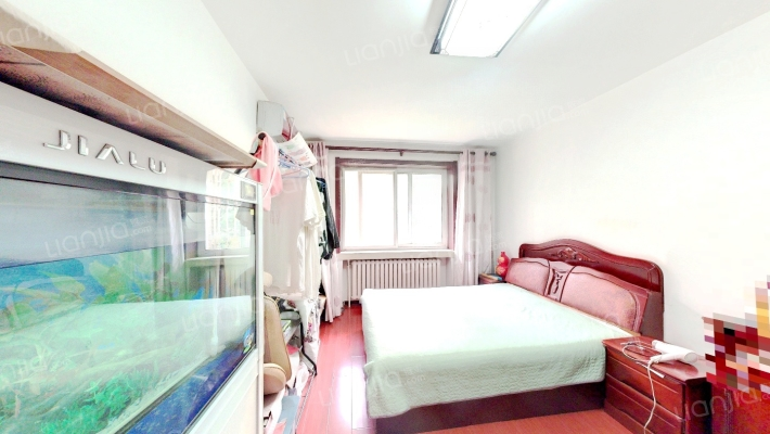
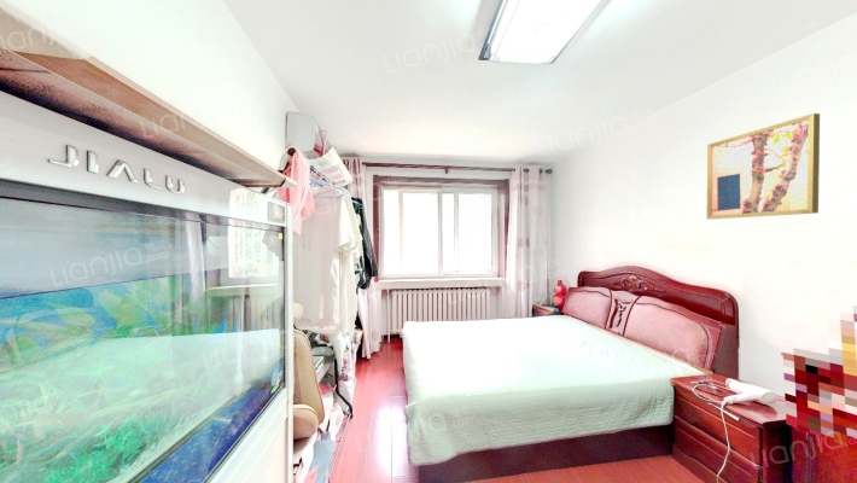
+ wall art (754, 174)
